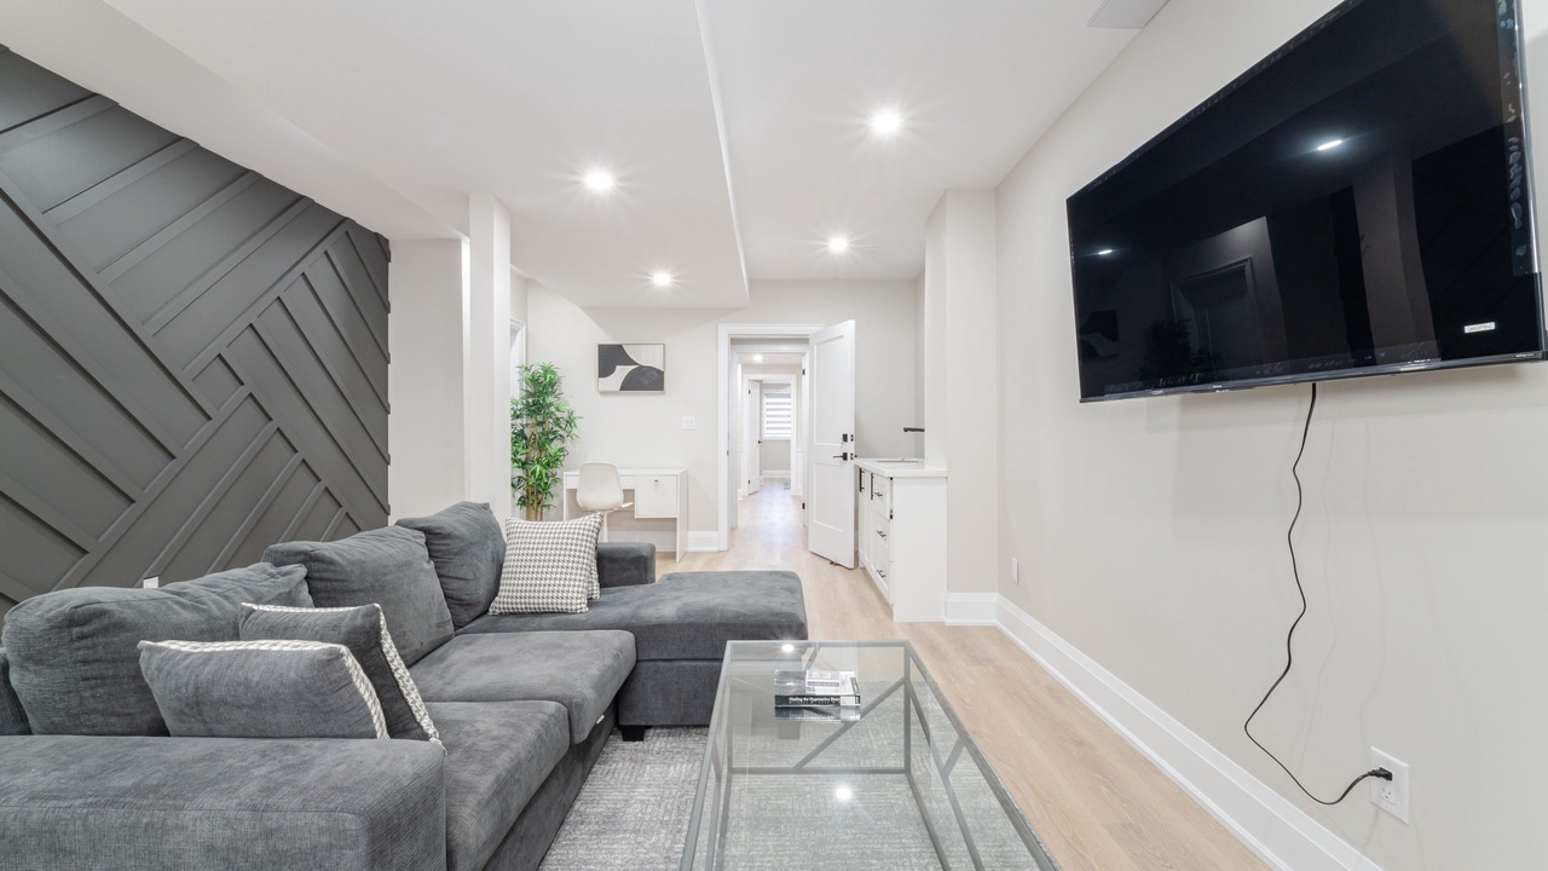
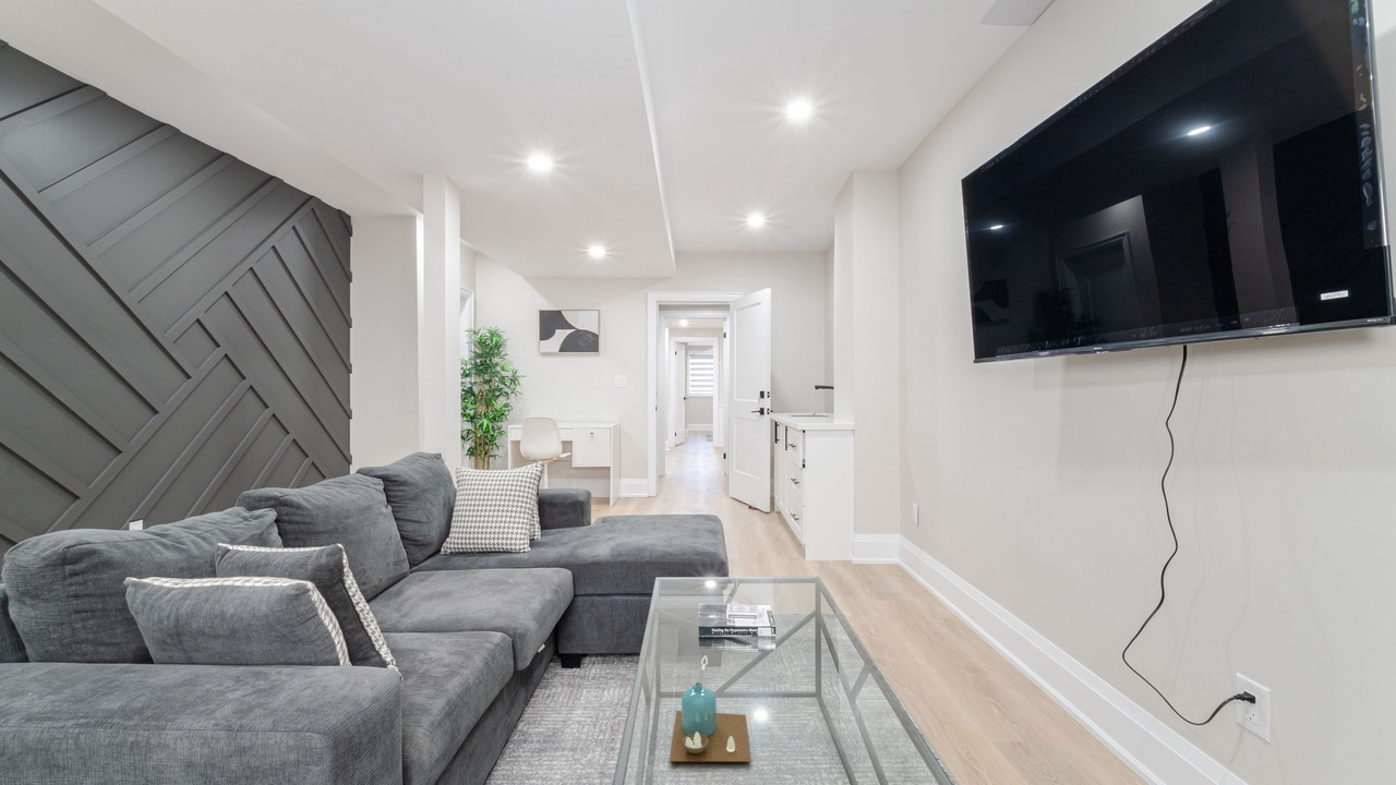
+ candle (709, 690)
